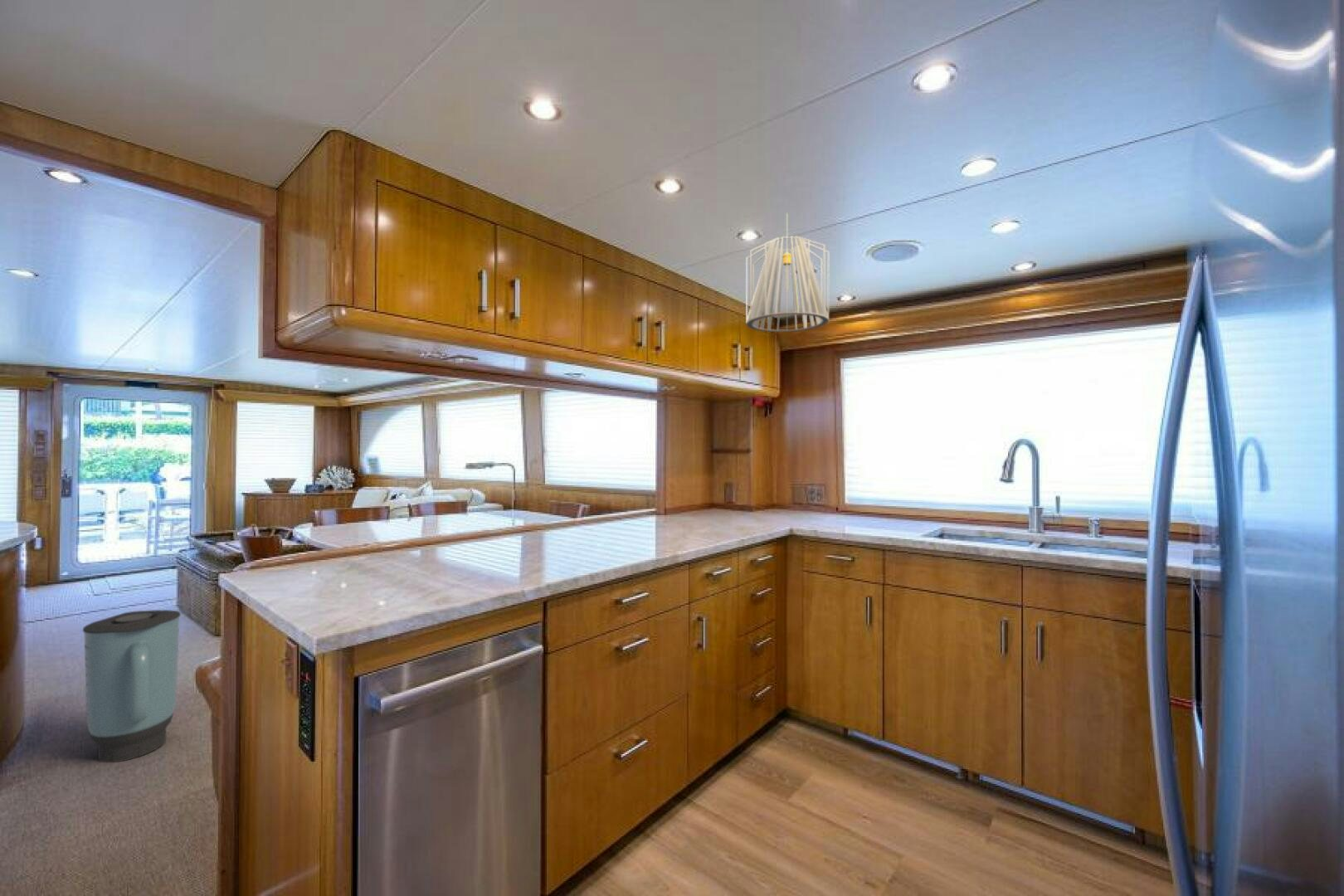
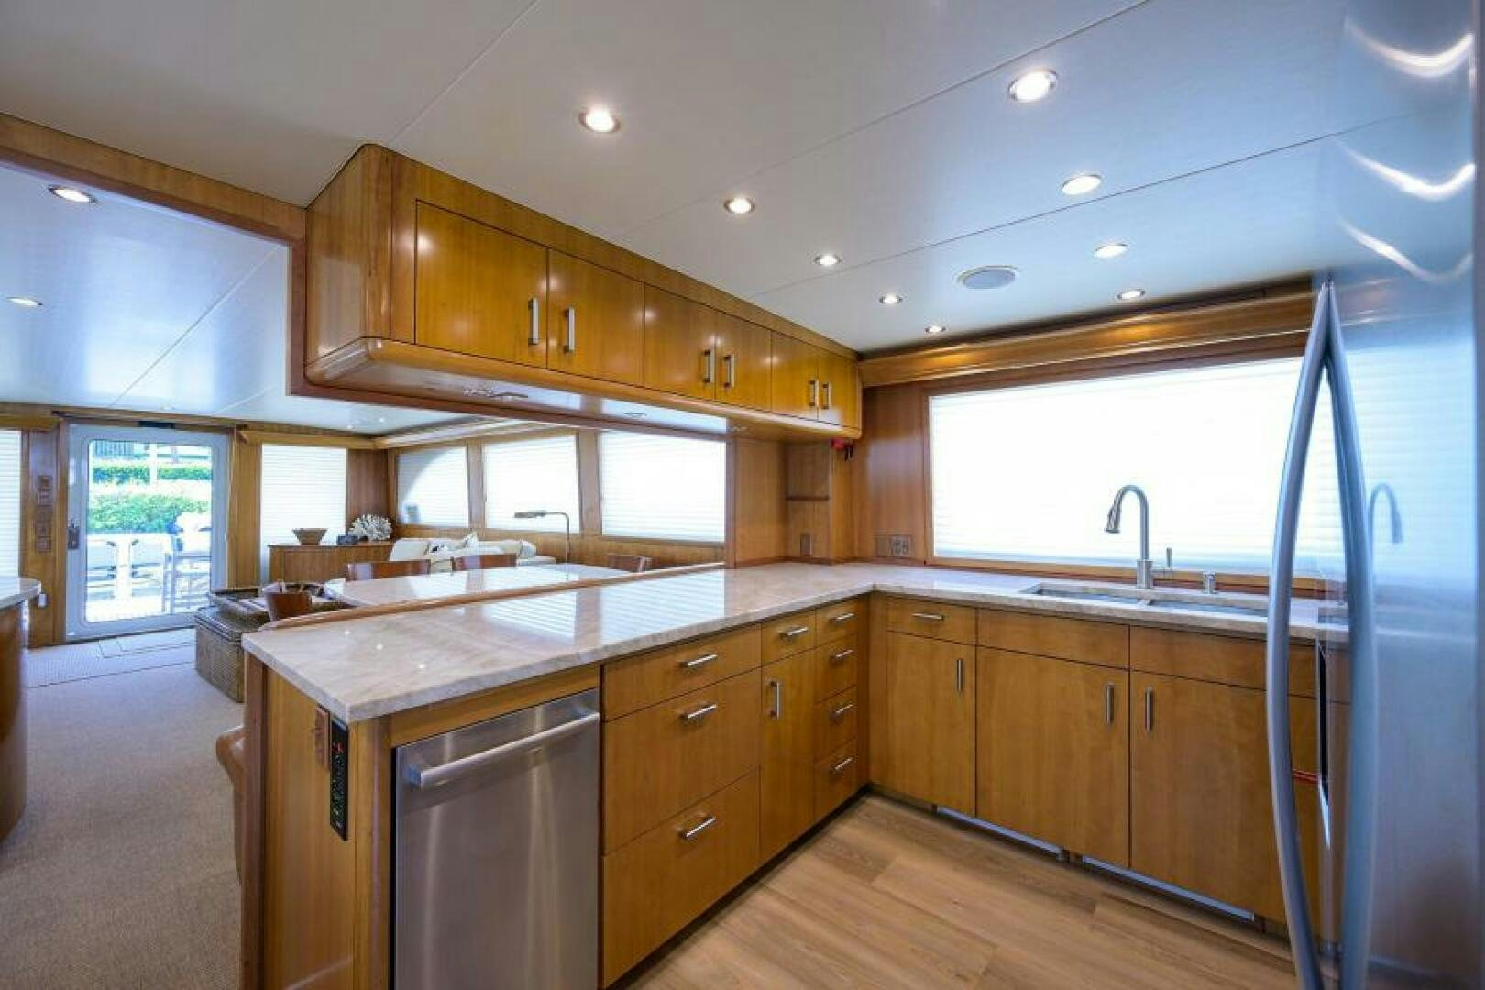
- trash can (134, 684)
- pendant light (786, 268)
